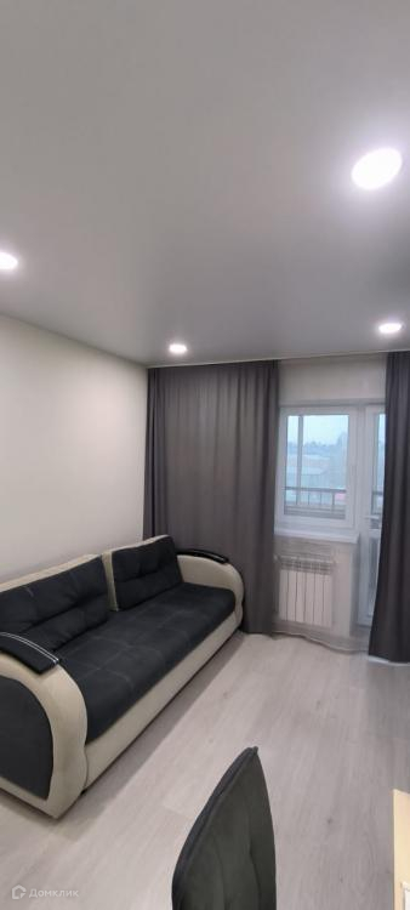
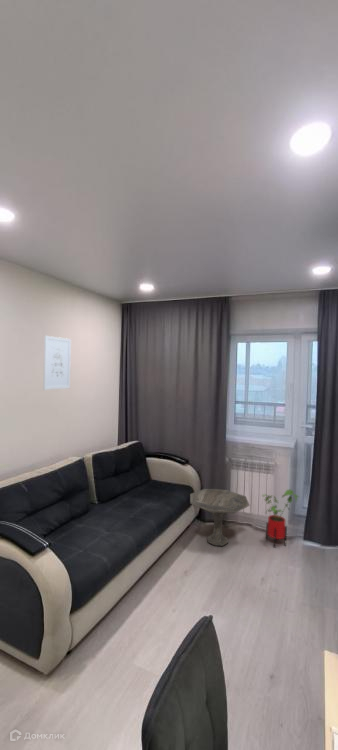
+ wall art (57, 363)
+ side table (218, 519)
+ house plant (279, 516)
